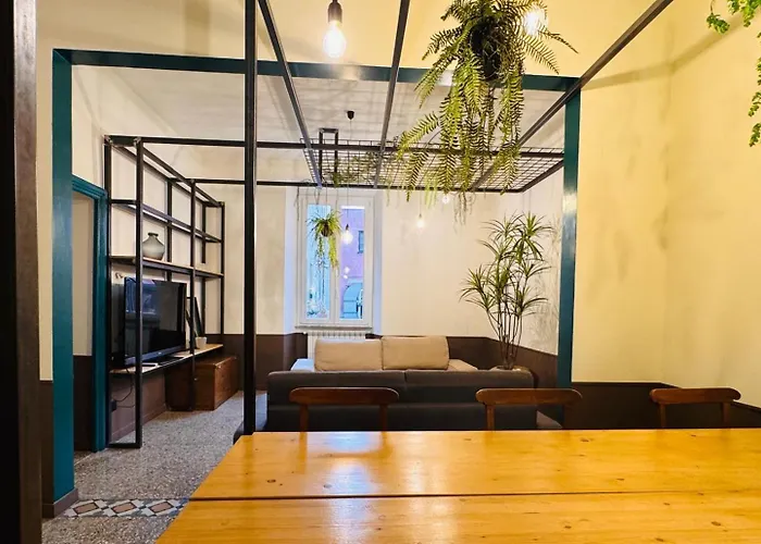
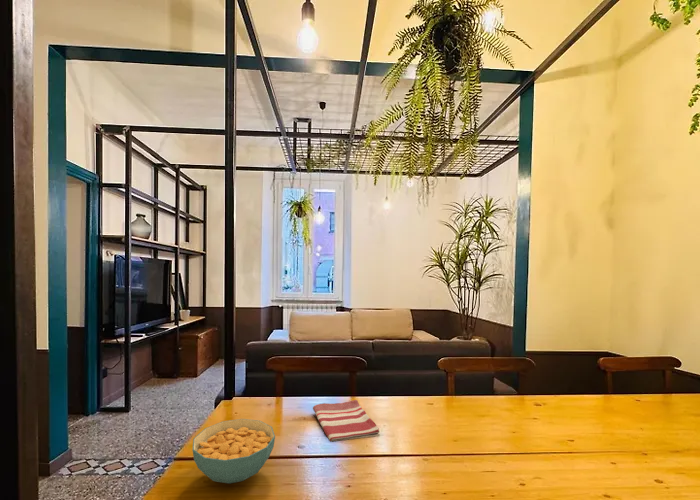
+ cereal bowl (234, 456)
+ dish towel (344, 419)
